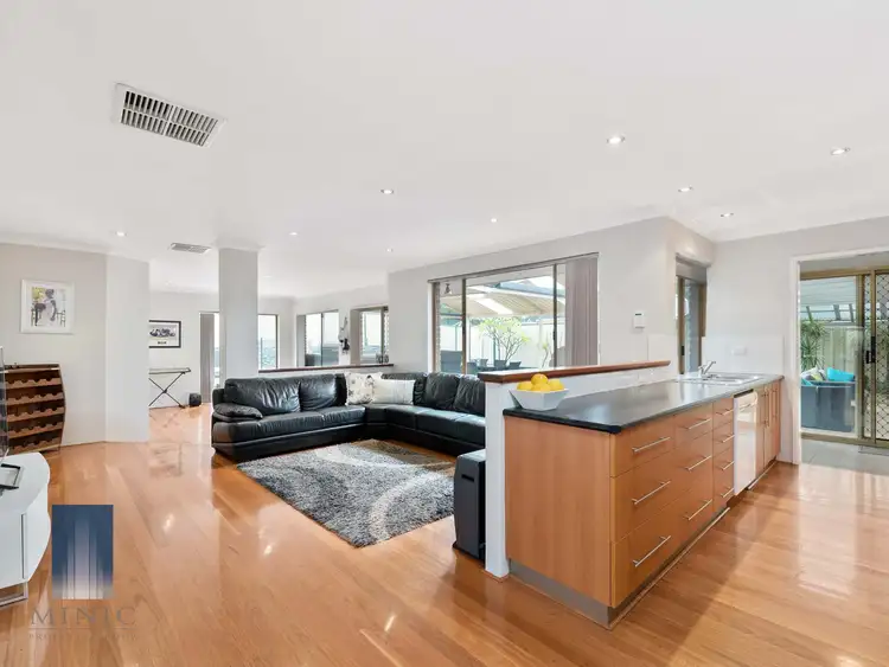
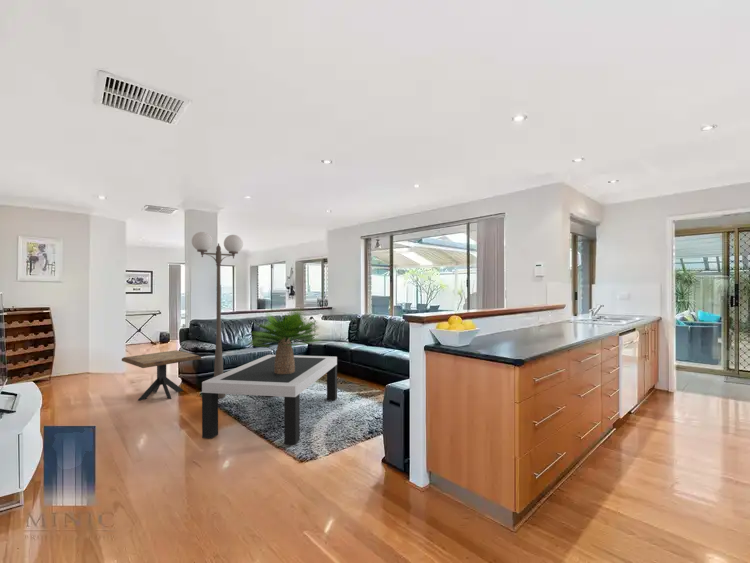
+ floor lamp (218, 314)
+ coffee table (279, 391)
+ side table (161, 375)
+ potted plant (284, 339)
